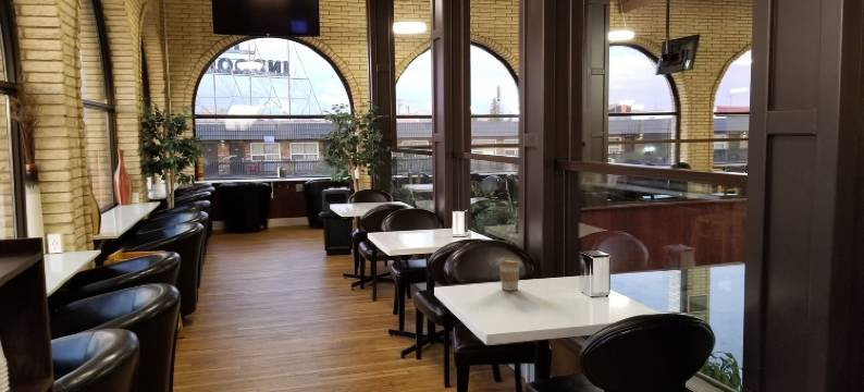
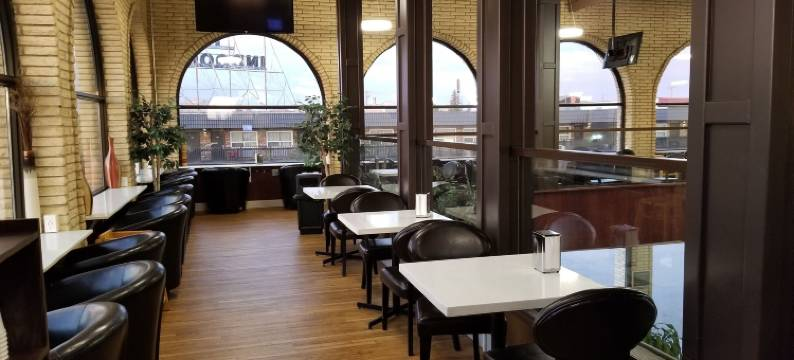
- coffee cup (509, 273)
